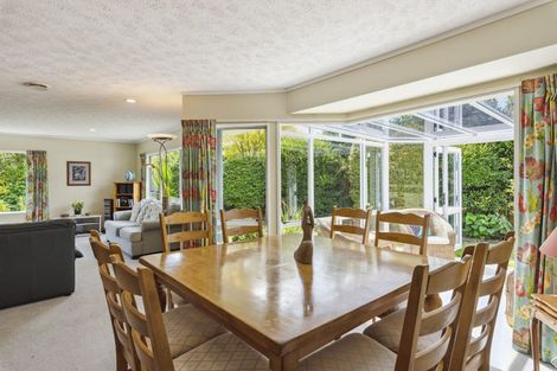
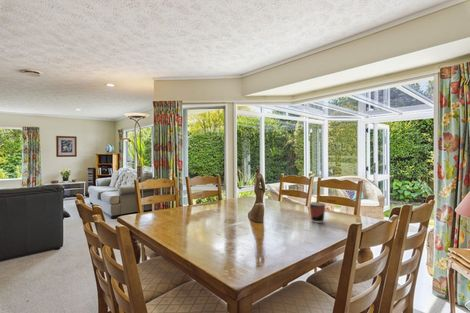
+ cup (317, 212)
